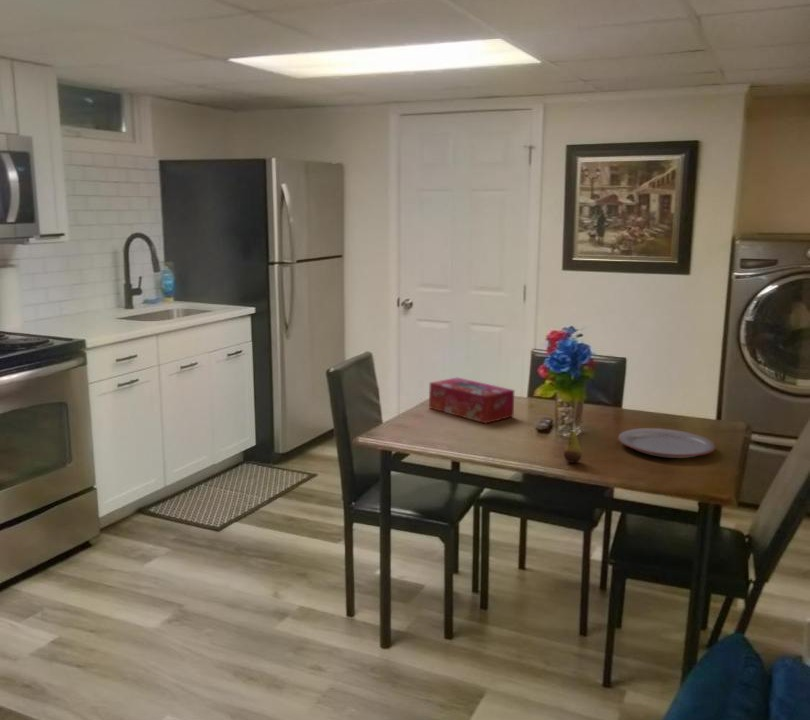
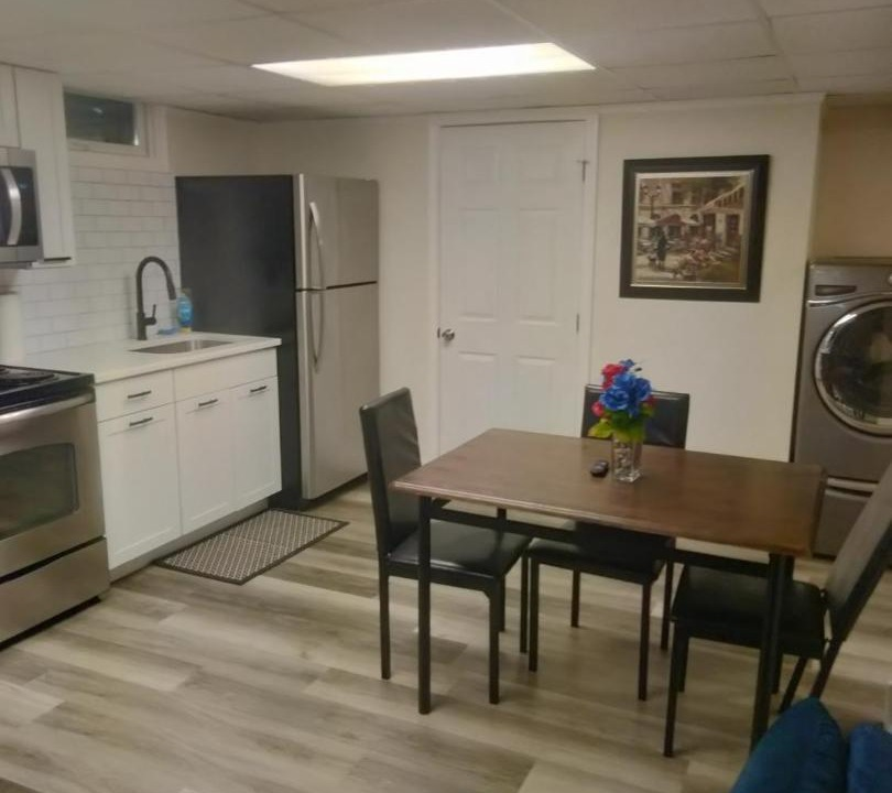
- tissue box (470, 399)
- fruit (573, 443)
- plate (665, 444)
